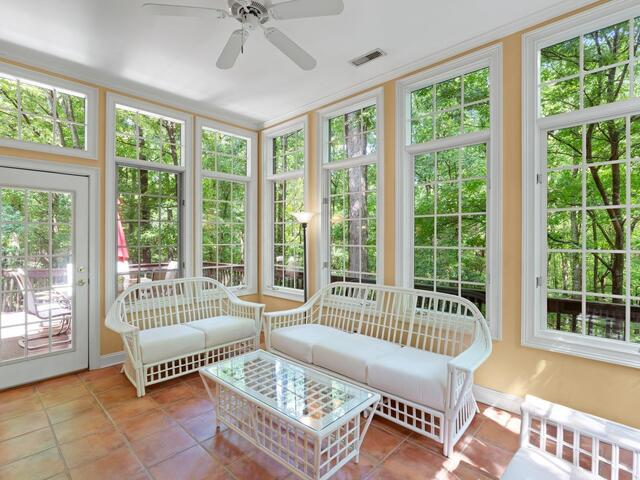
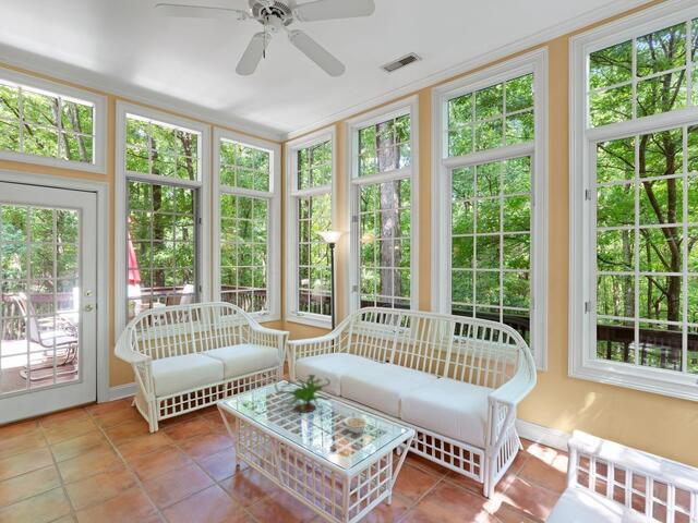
+ legume (354, 424)
+ plant (301, 389)
